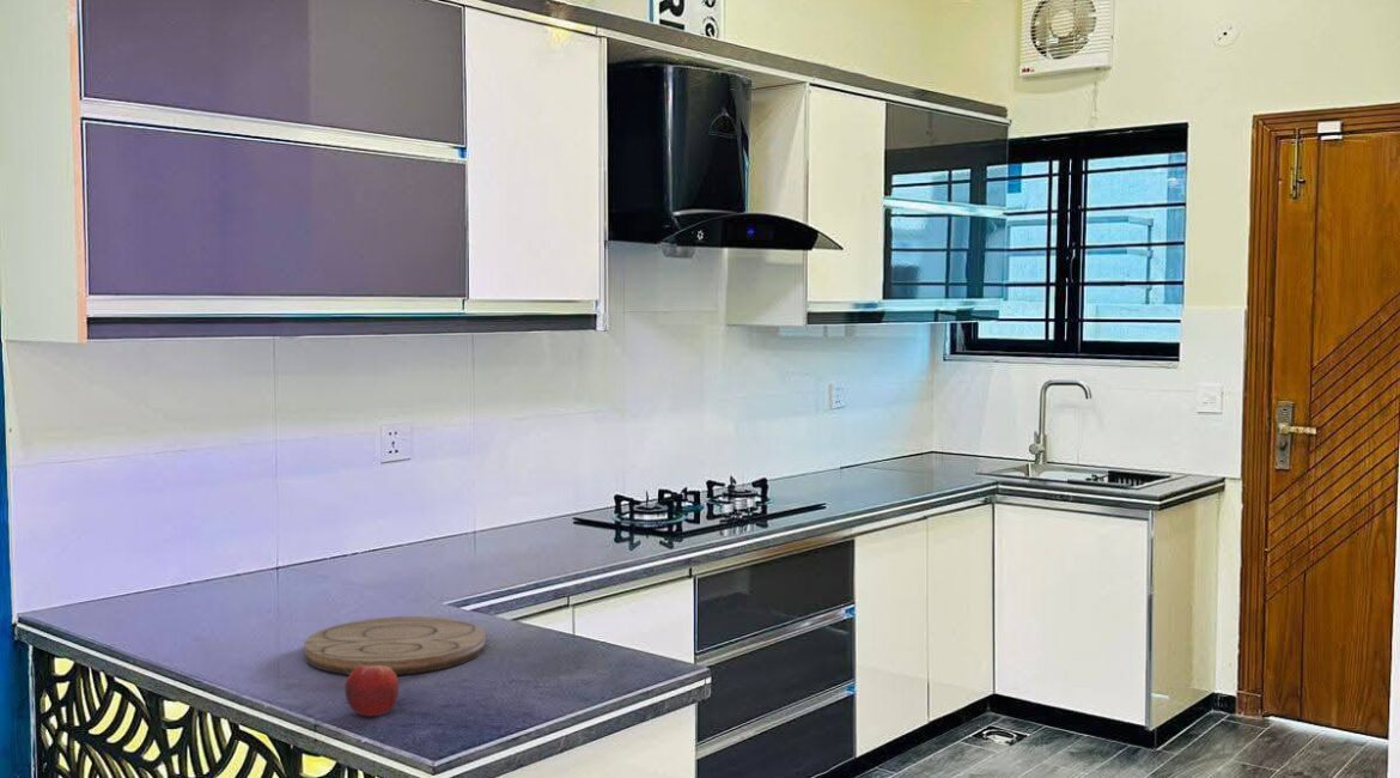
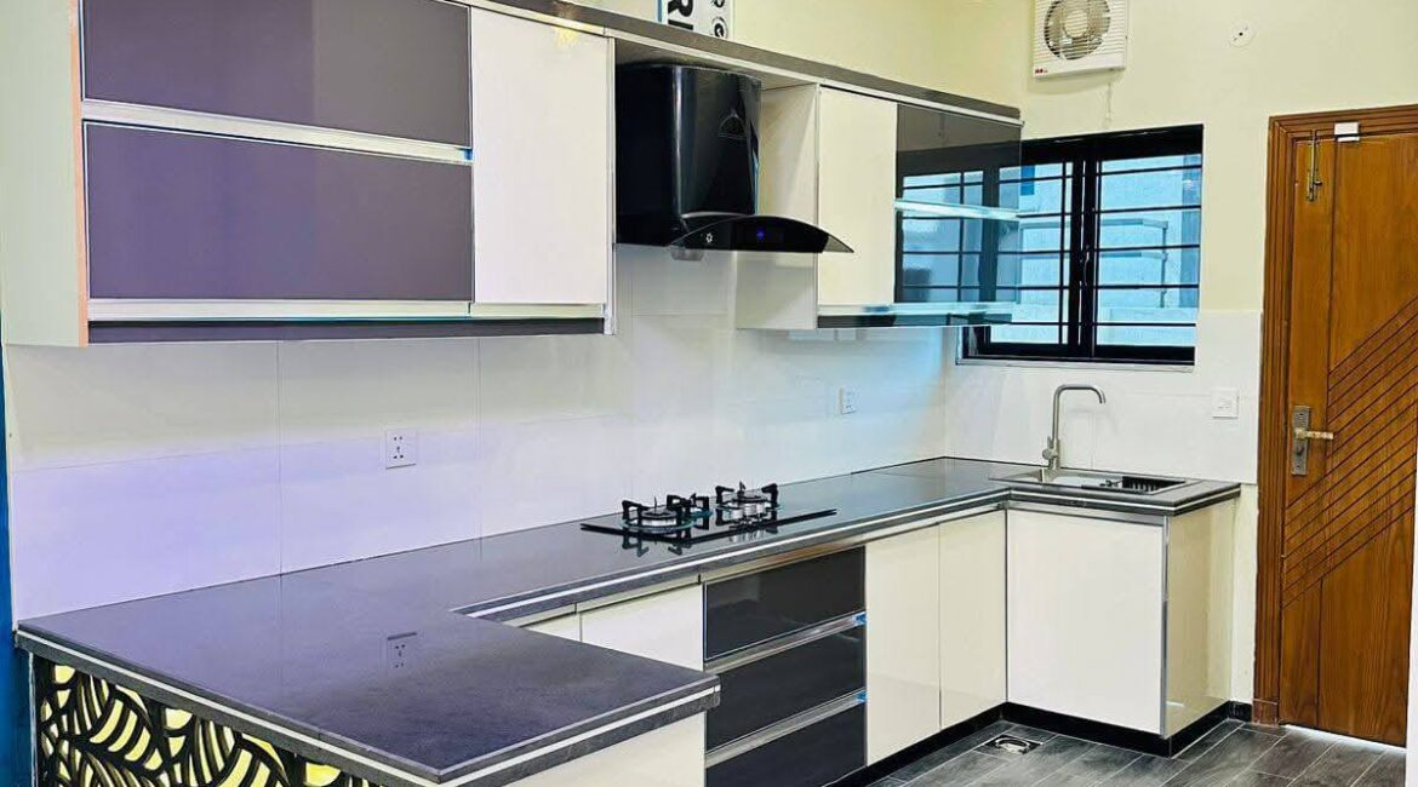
- cutting board (396, 643)
- fruit (372, 688)
